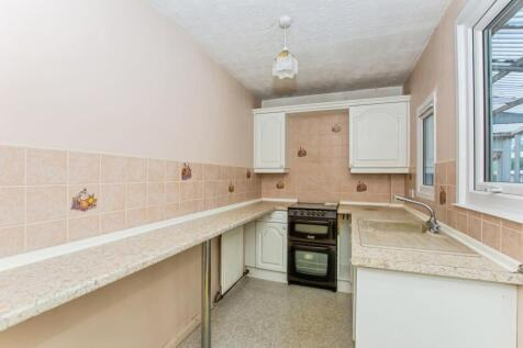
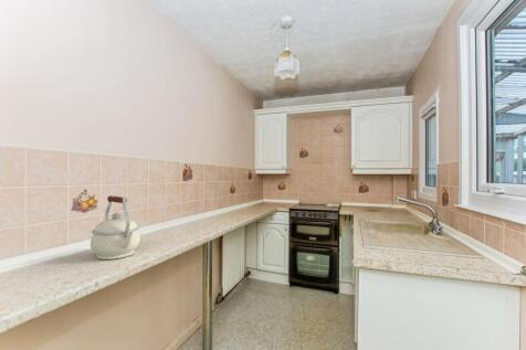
+ kettle (117, 225)
